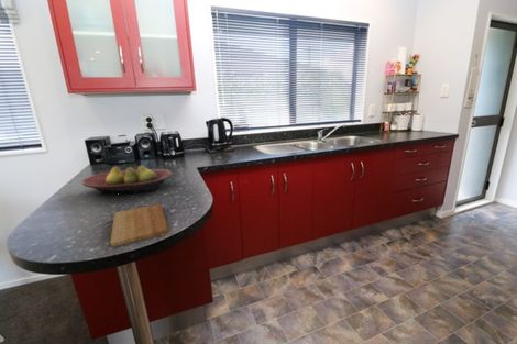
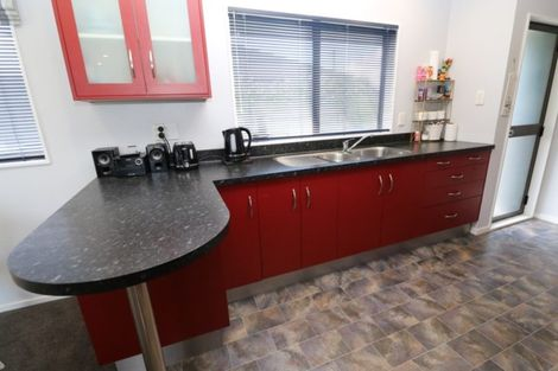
- fruit bowl (129, 177)
- cutting board (140, 222)
